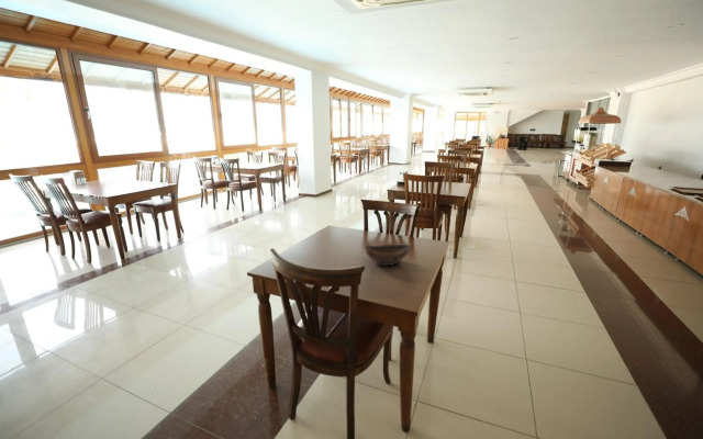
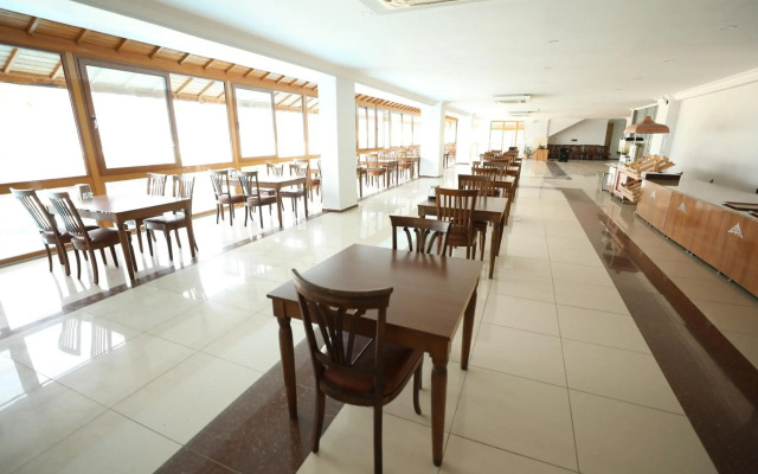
- bowl (388, 252)
